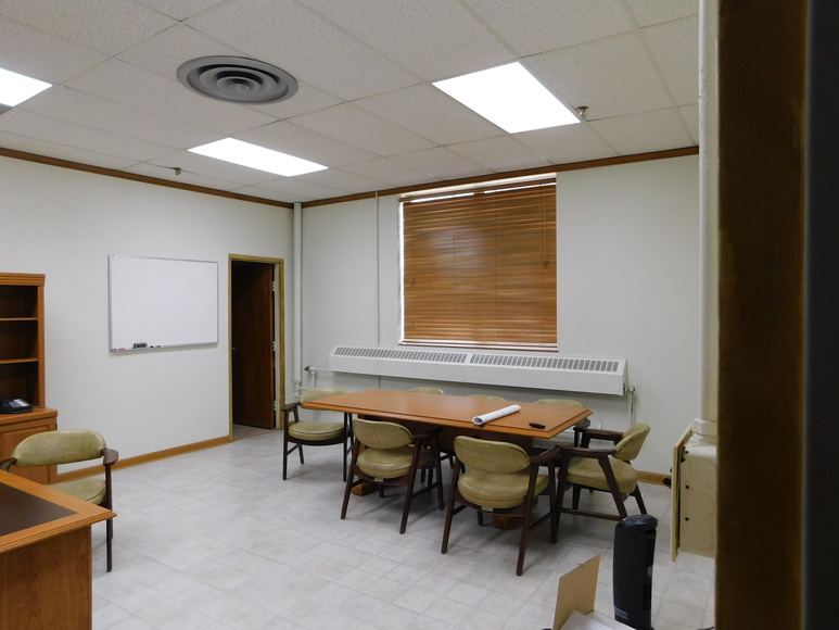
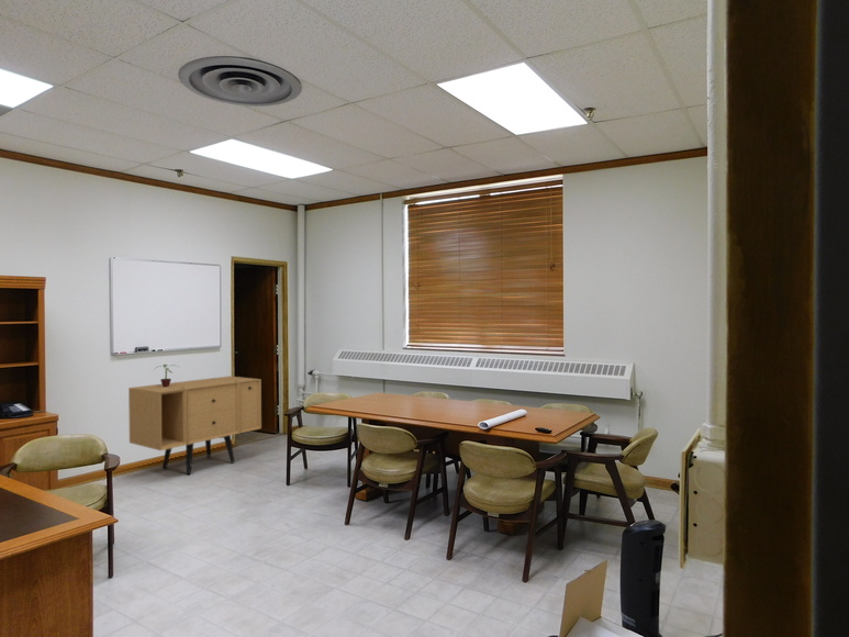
+ potted plant (166, 376)
+ sideboard (199, 424)
